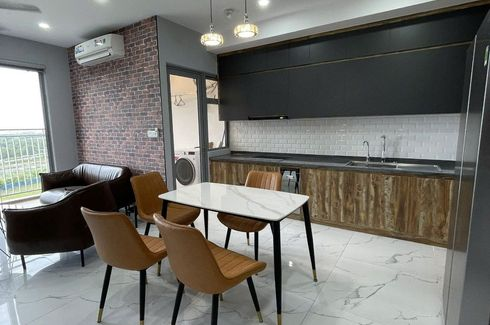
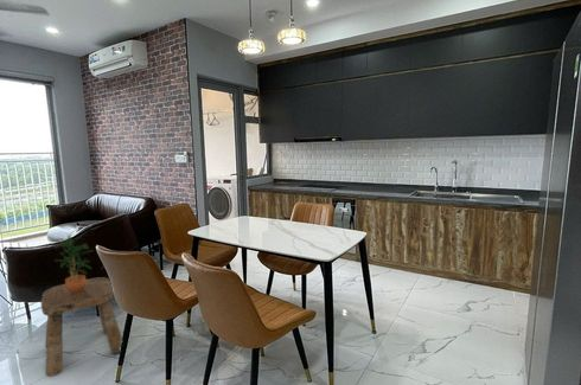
+ potted plant (75, 262)
+ stool (78, 309)
